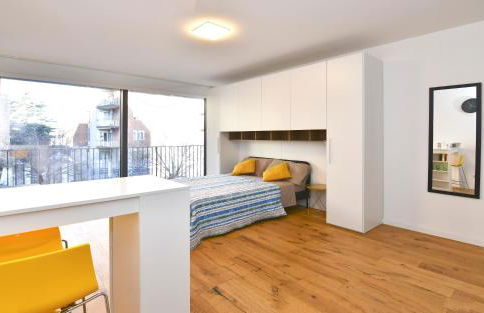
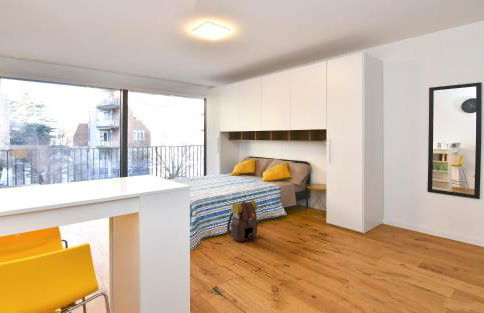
+ backpack (241, 218)
